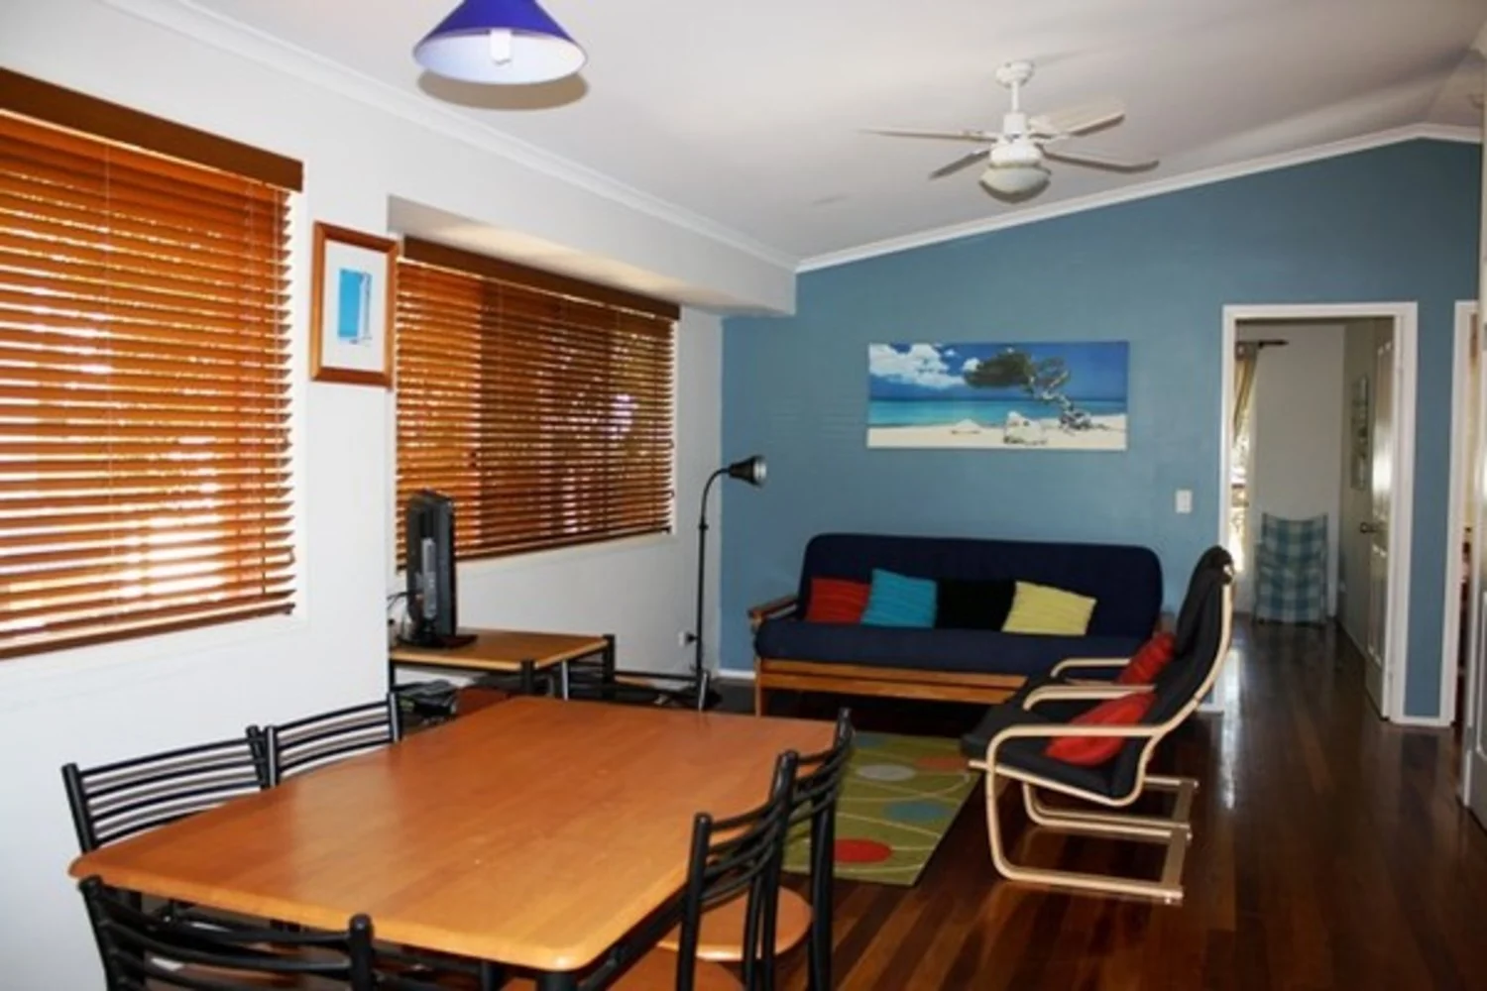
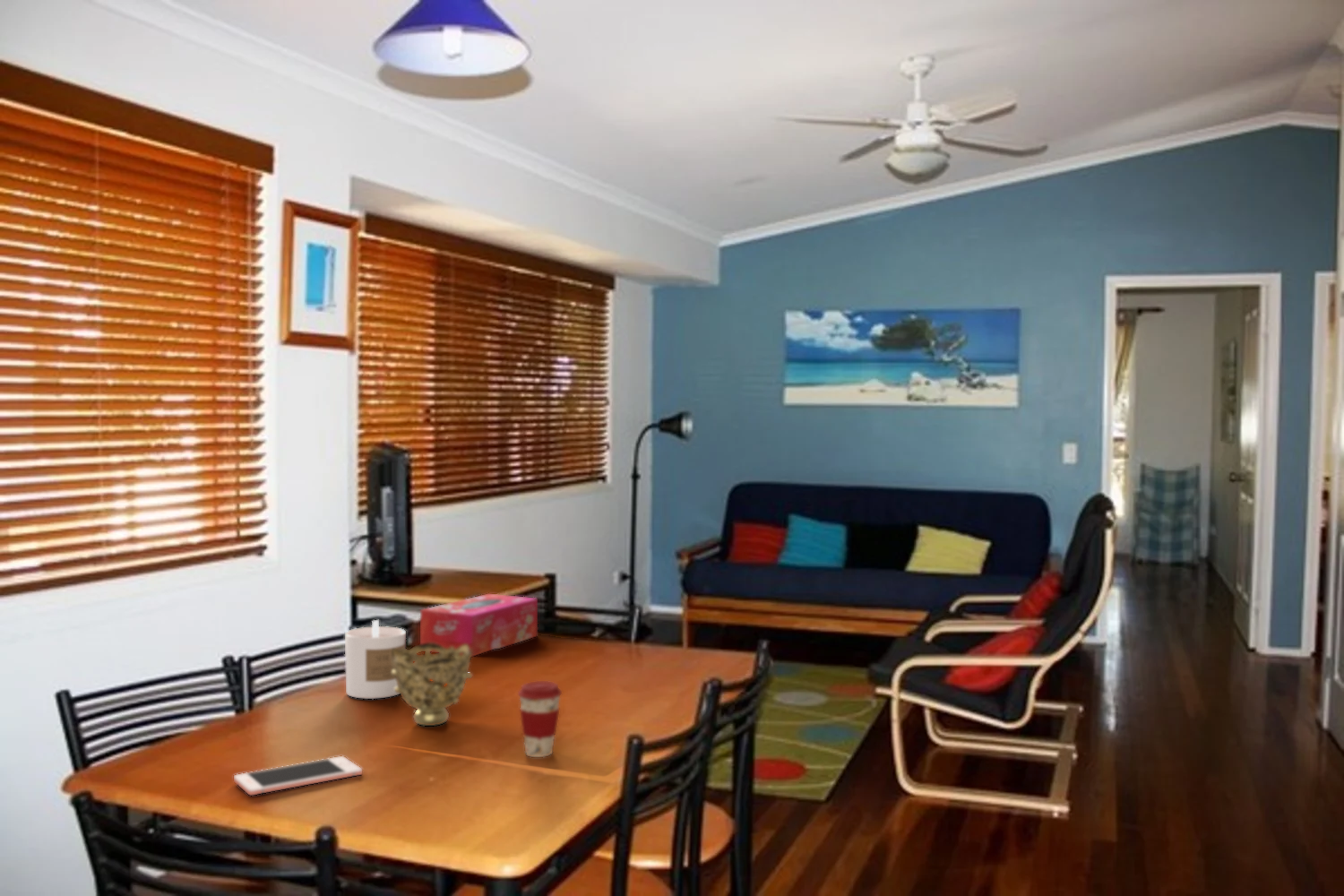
+ decorative bowl (431, 685)
+ tissue box (480, 623)
+ candle (375, 656)
+ cell phone (298, 775)
+ coffee cup (539, 719)
